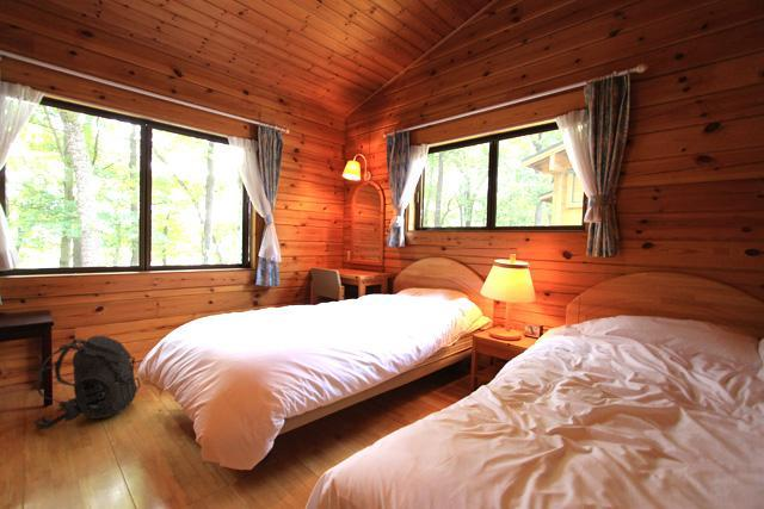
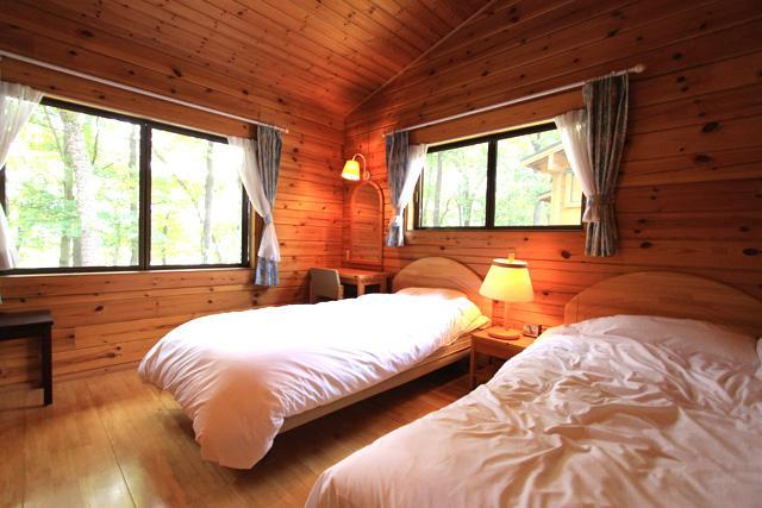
- backpack (93, 375)
